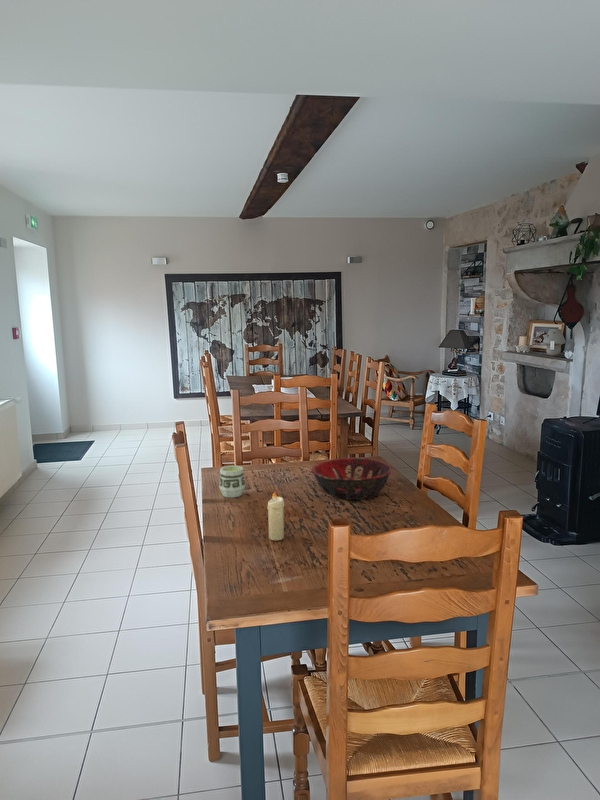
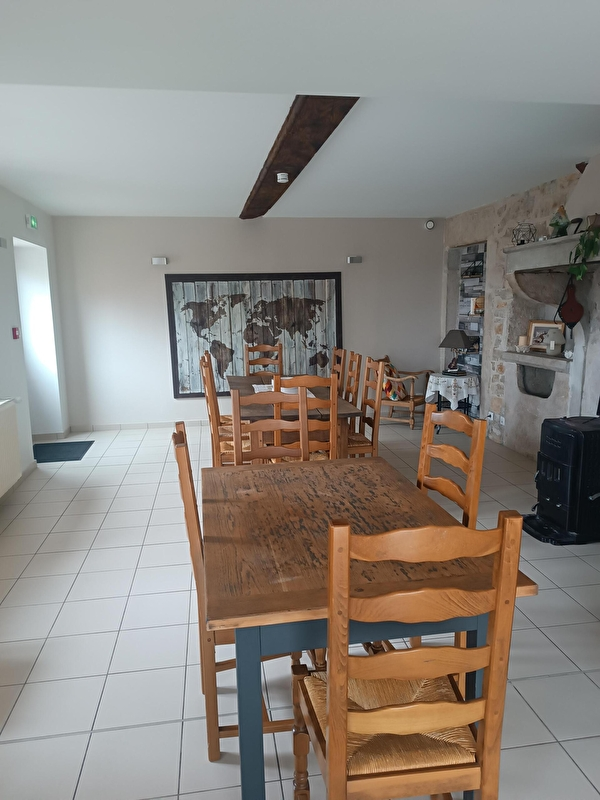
- decorative bowl (351, 479)
- cup (232, 481)
- candle (276, 514)
